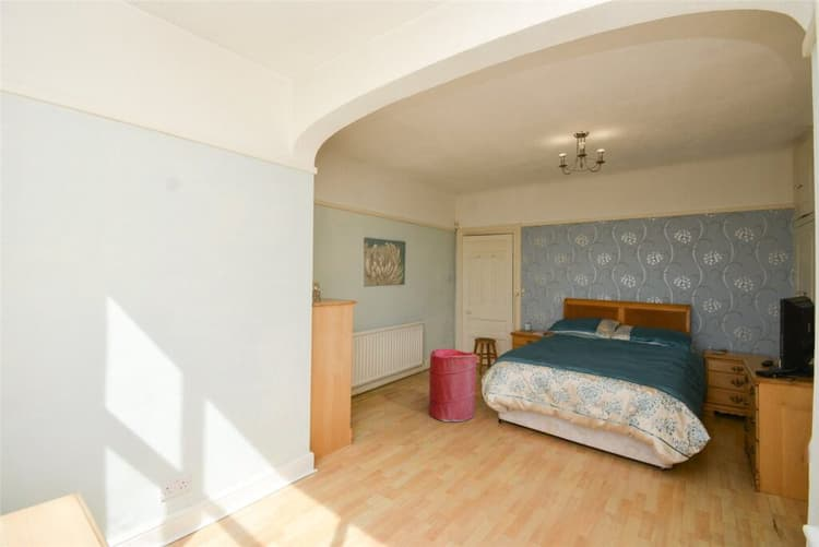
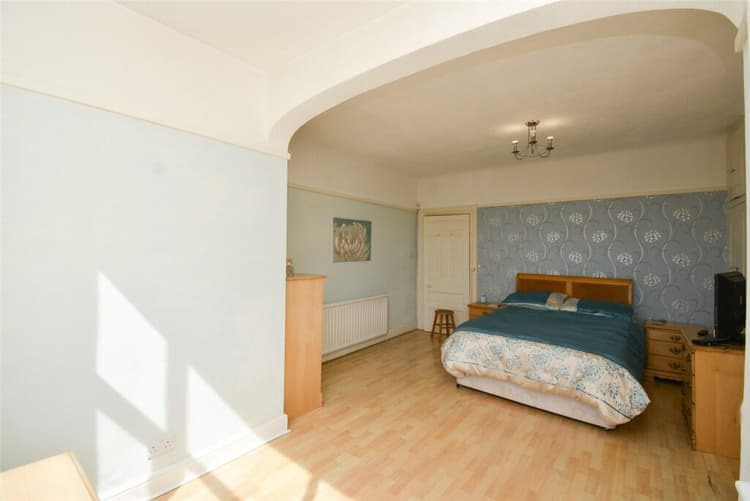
- laundry hamper (452, 381)
